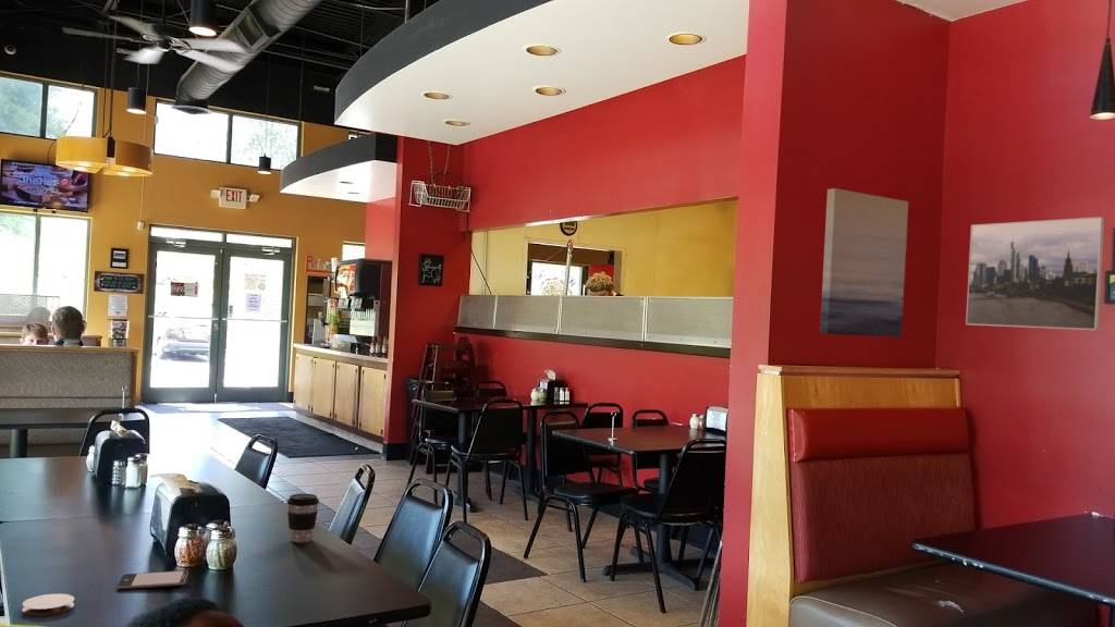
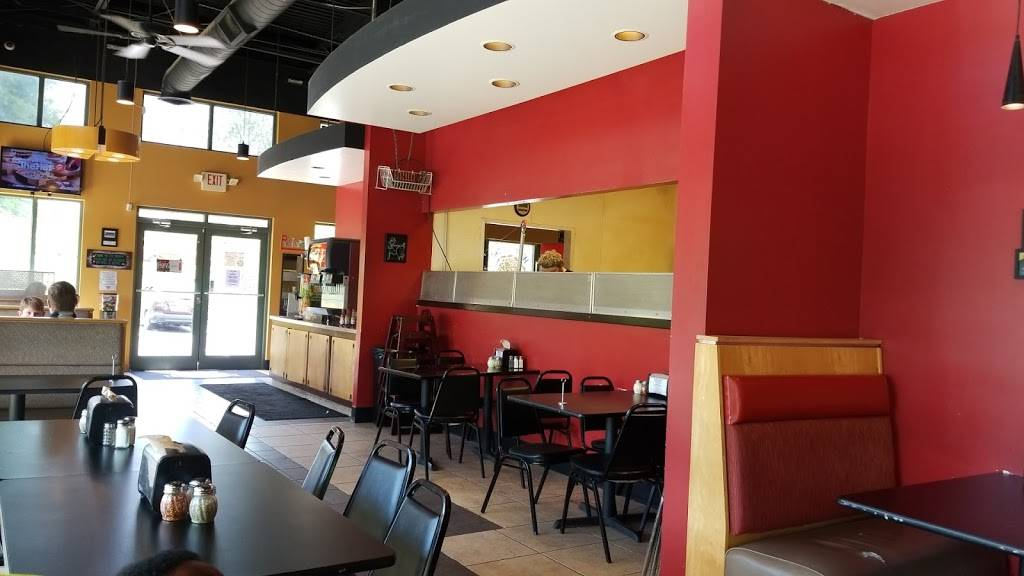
- coffee cup (302, 517)
- smartphone (152, 579)
- wall art (866, 265)
- coaster (48, 604)
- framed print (1031, 274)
